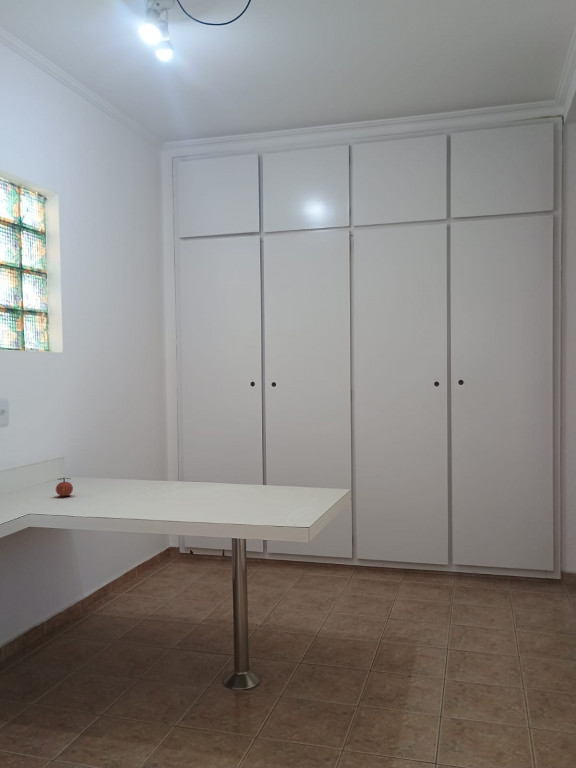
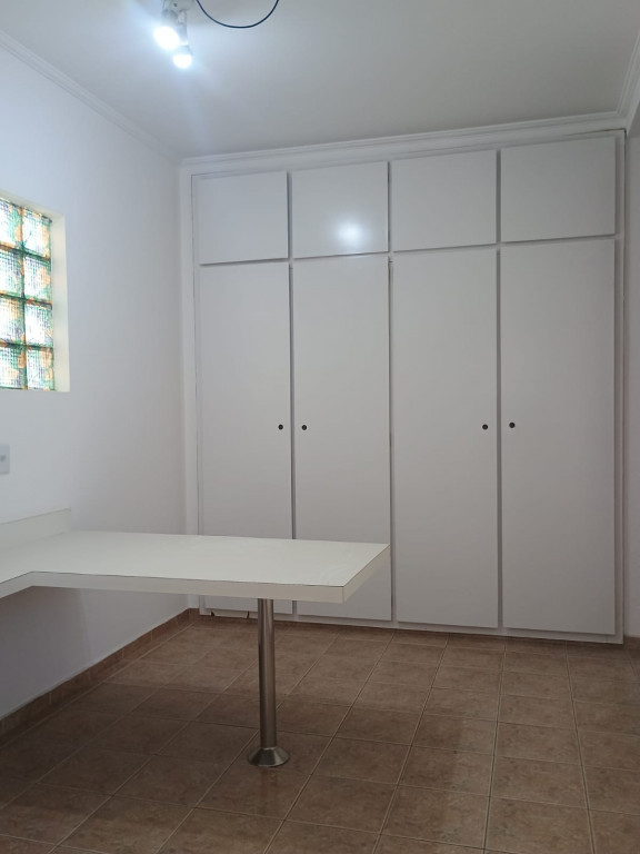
- apple (64, 486)
